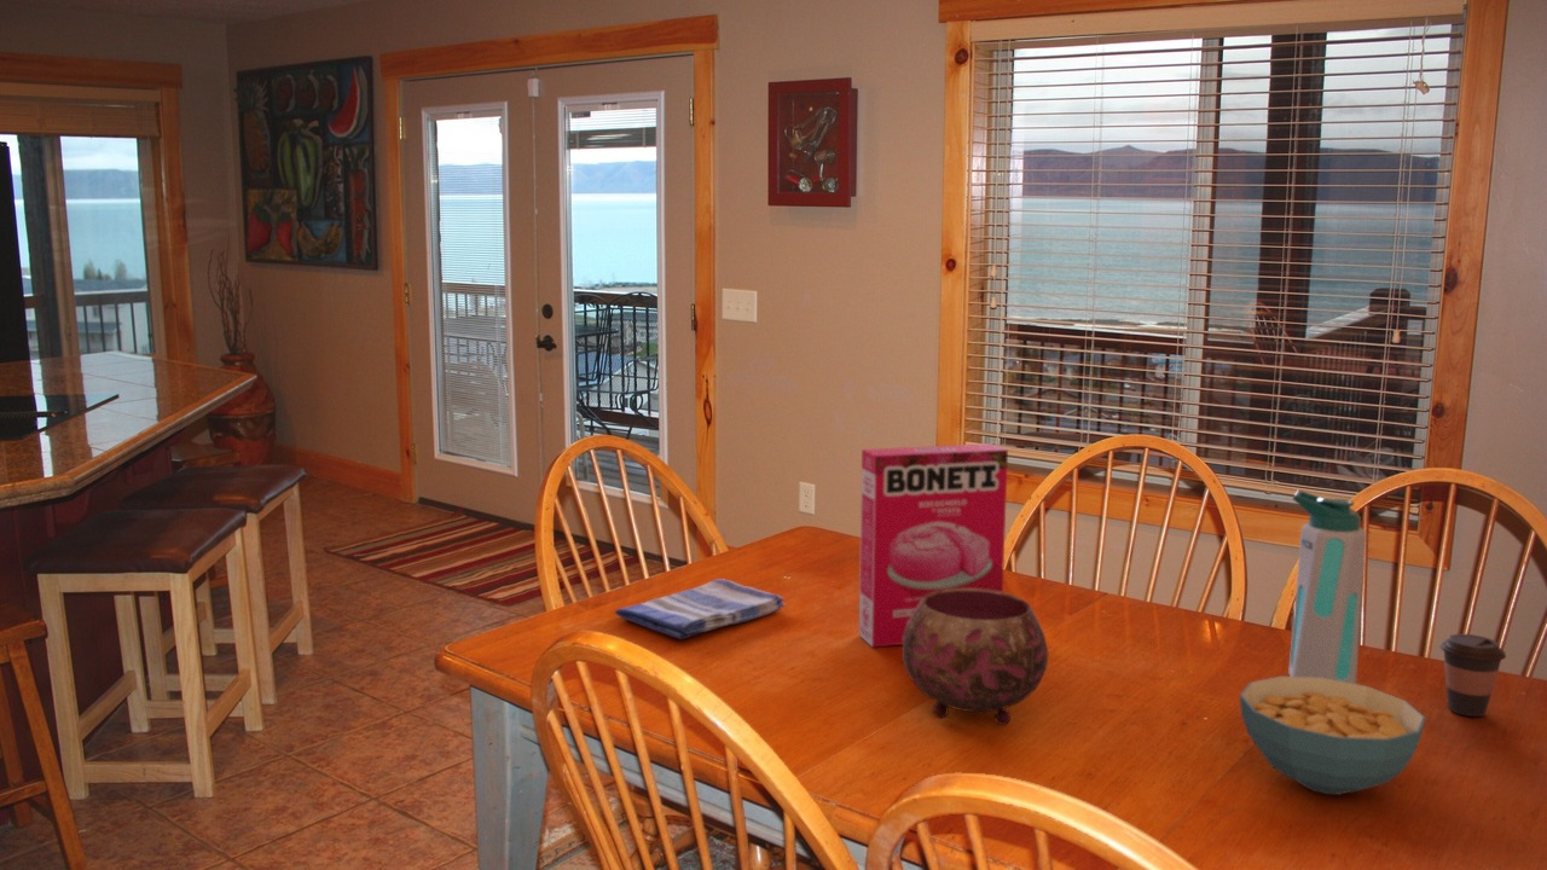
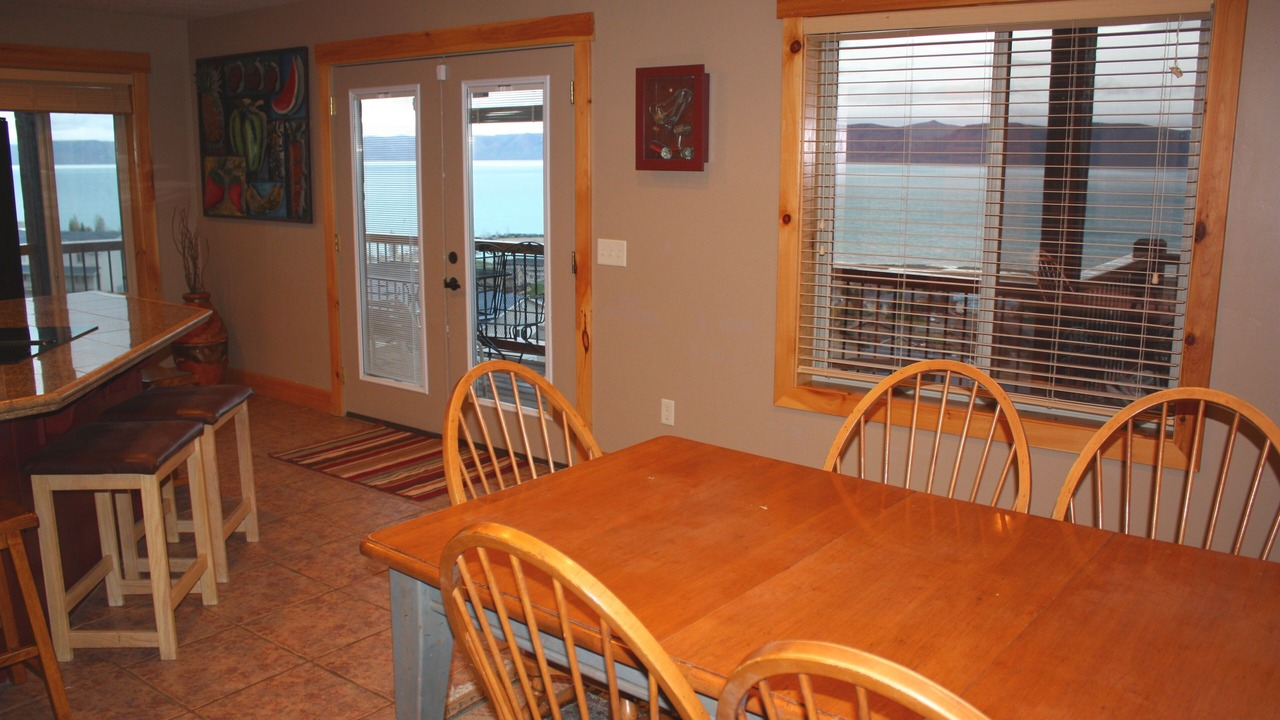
- cereal box (932, 543)
- coffee cup (1470, 675)
- cereal bowl (1327, 744)
- bowl (973, 656)
- dish towel (701, 605)
- water bottle (1322, 592)
